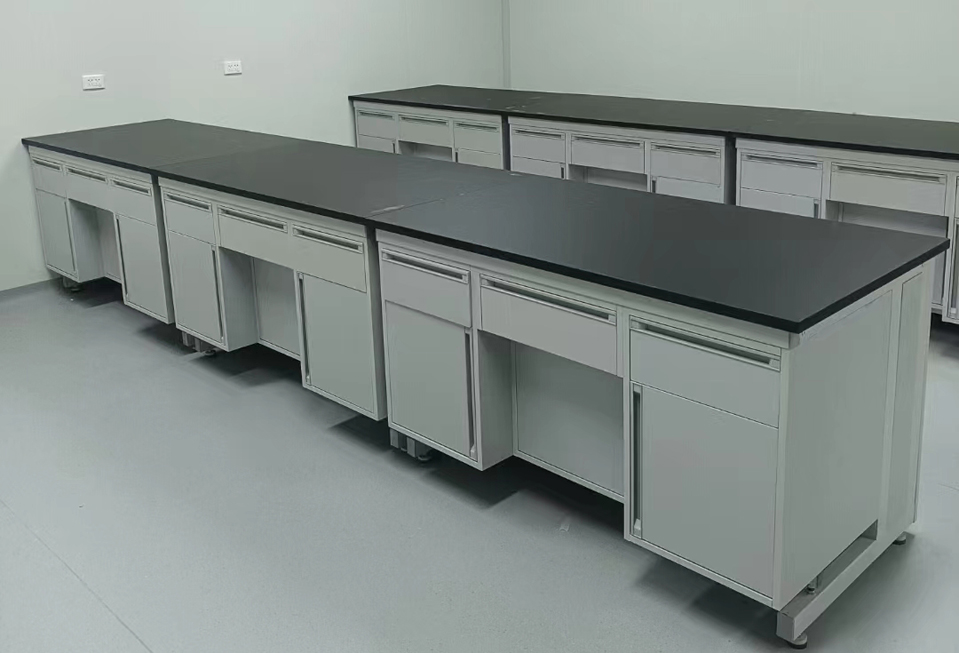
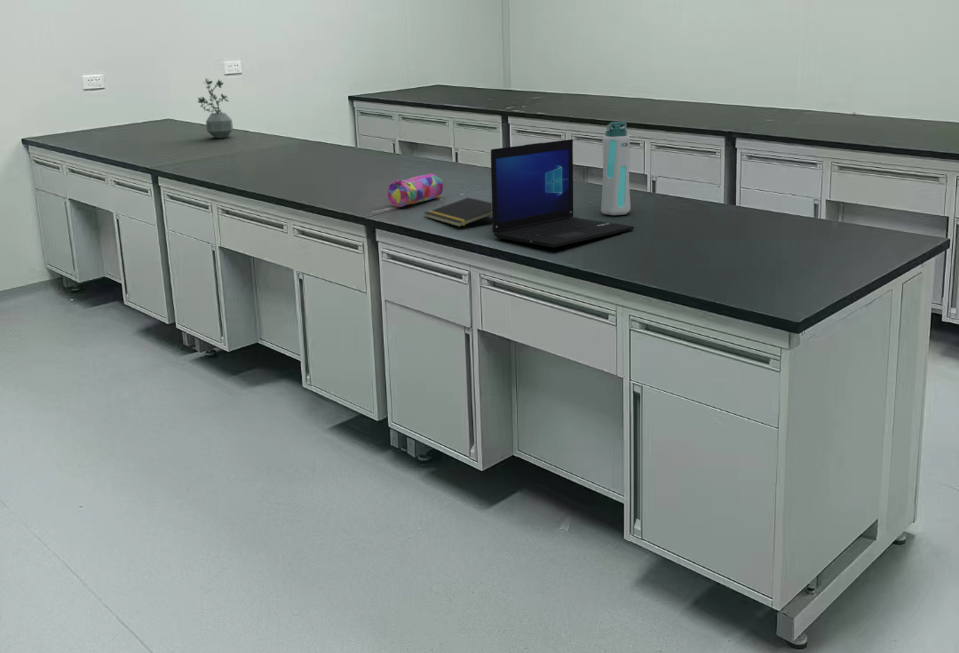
+ water bottle (616, 168)
+ potted plant (214, 108)
+ pencil case (415, 189)
+ laptop (562, 190)
+ notepad (464, 211)
